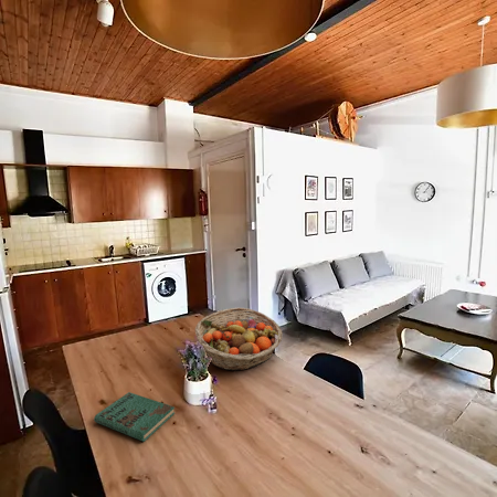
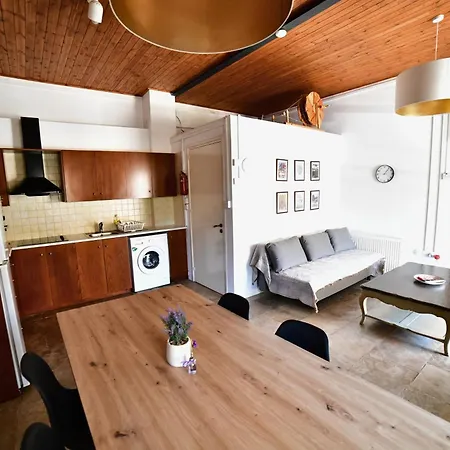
- fruit basket (240, 337)
- book (135, 414)
